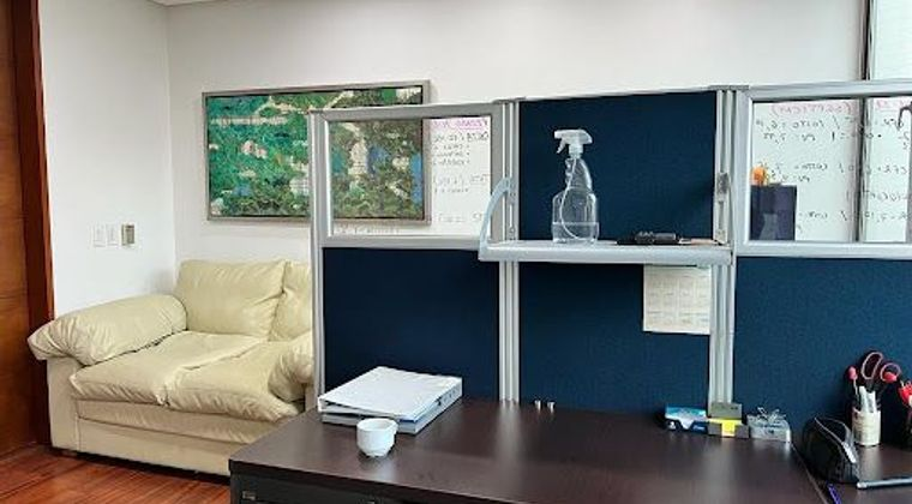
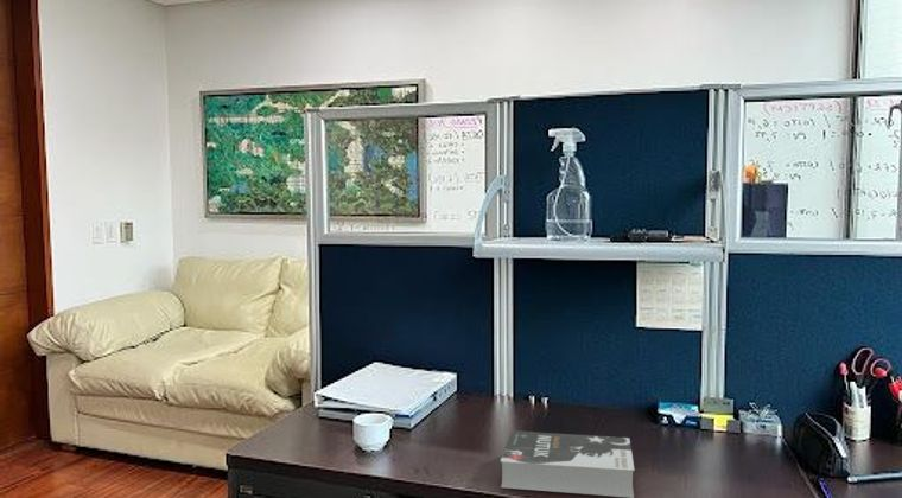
+ book (567, 460)
